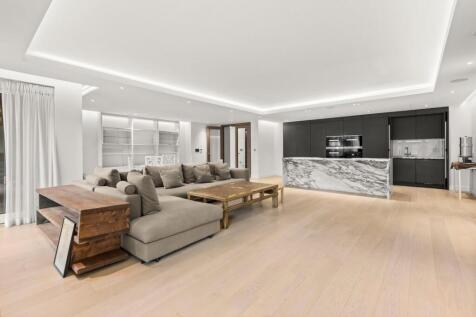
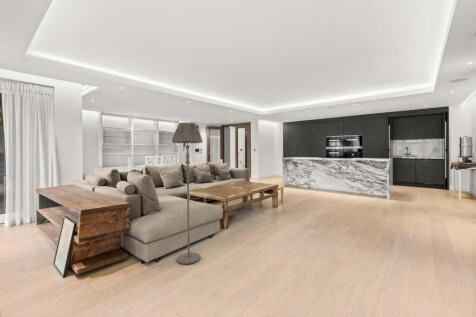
+ floor lamp (187, 191)
